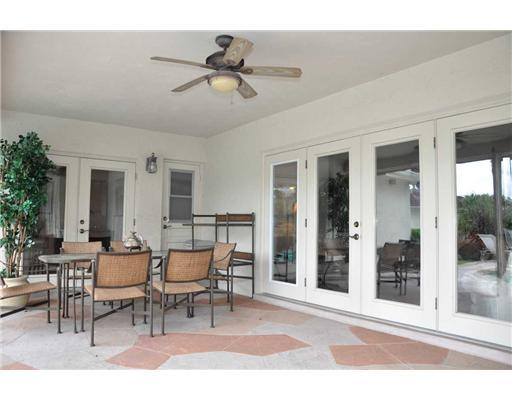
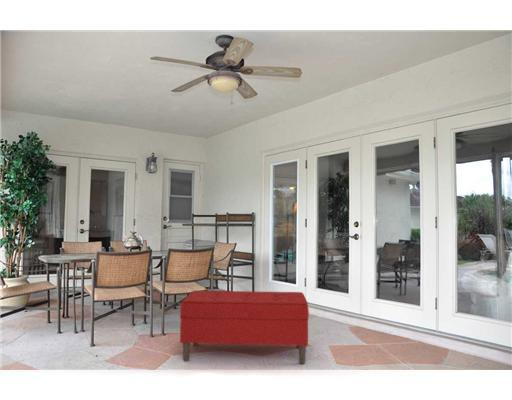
+ bench (245, 324)
